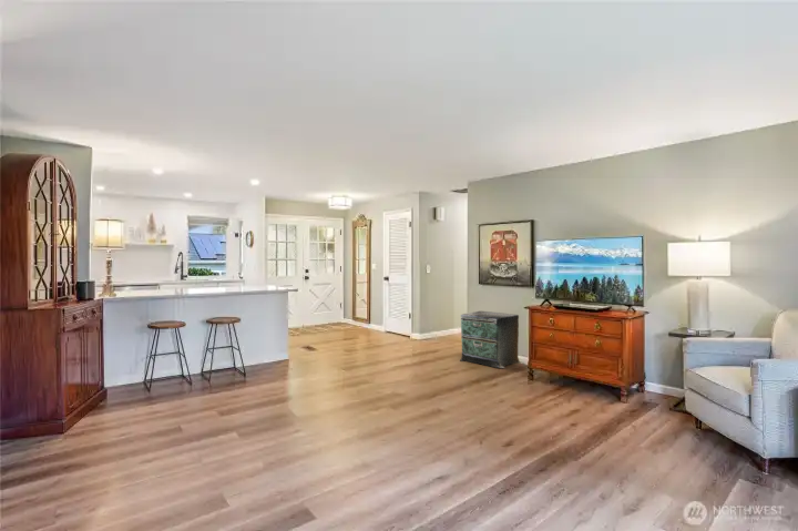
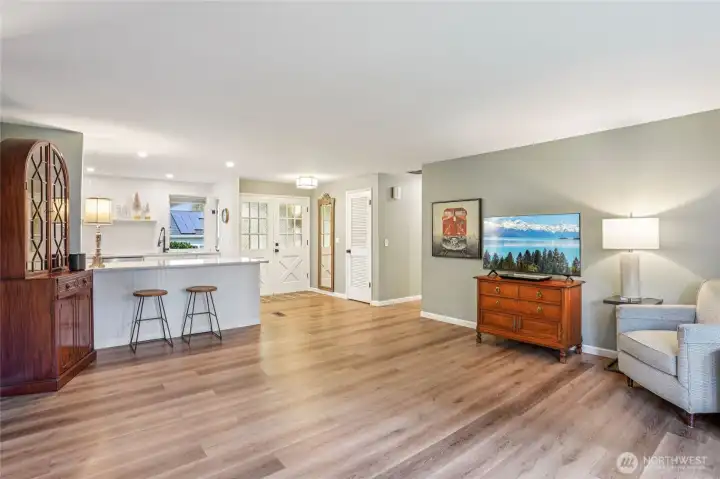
- filing cabinet (490, 337)
